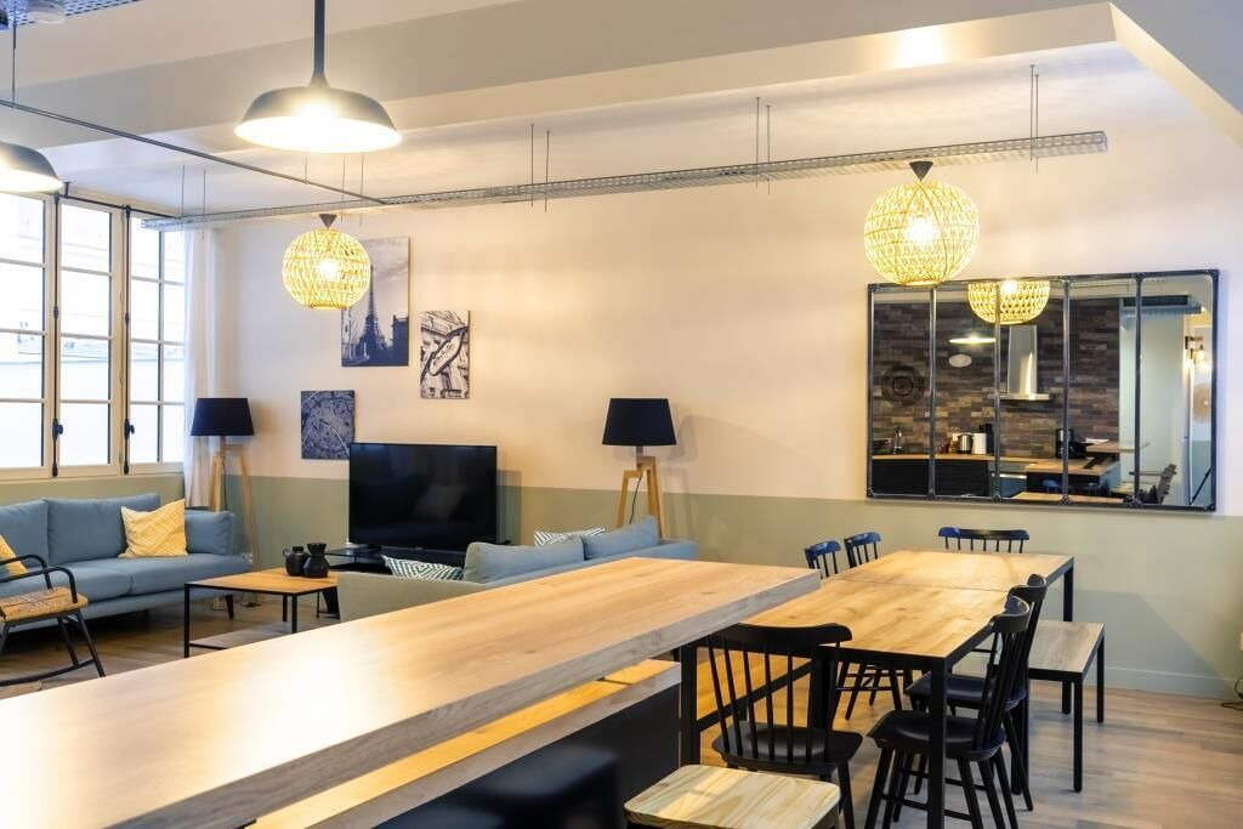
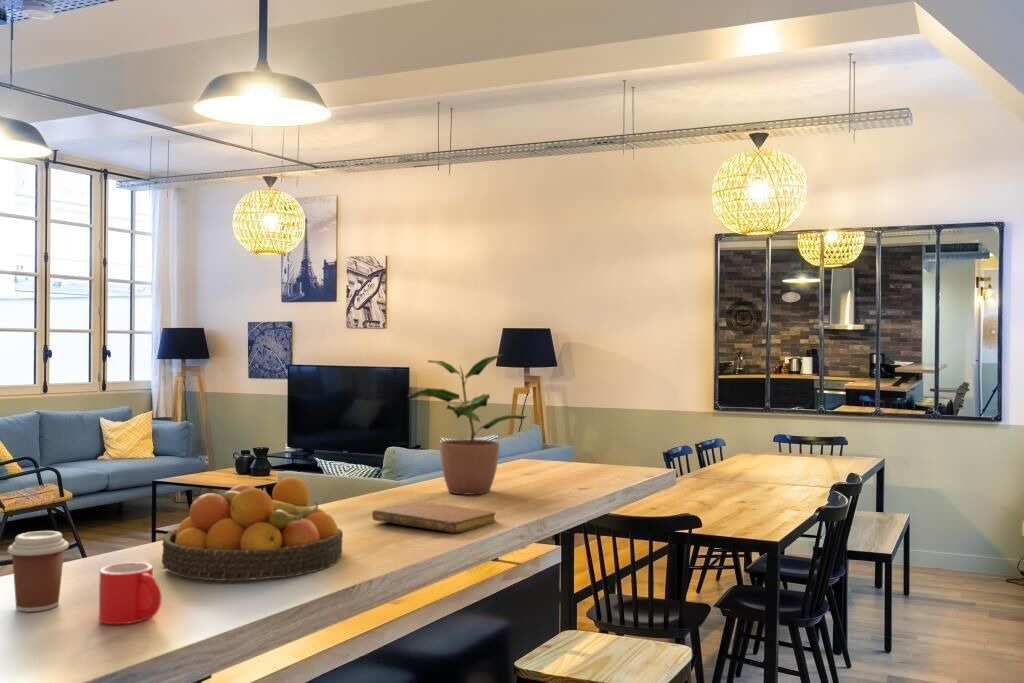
+ mug (134, 594)
+ coffee cup (38, 570)
+ notebook (434, 516)
+ fruit bowl (255, 521)
+ potted plant (469, 421)
